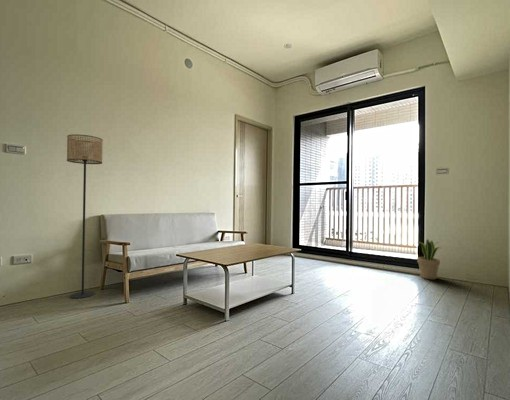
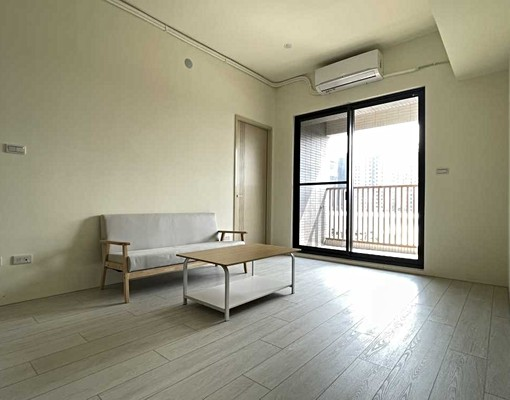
- potted plant (429, 258)
- floor lamp (84, 216)
